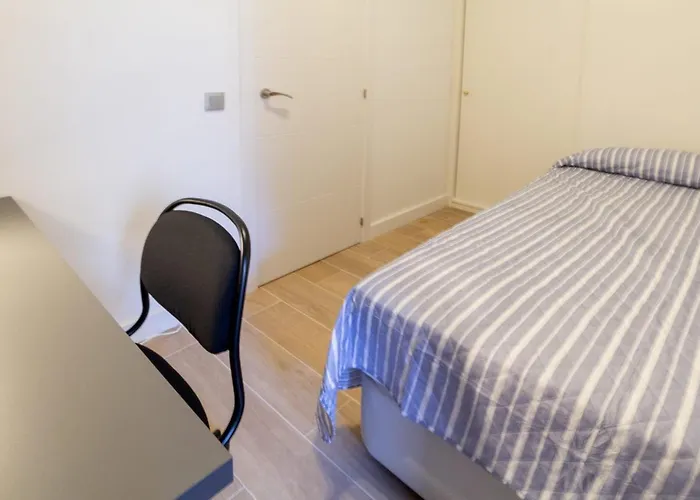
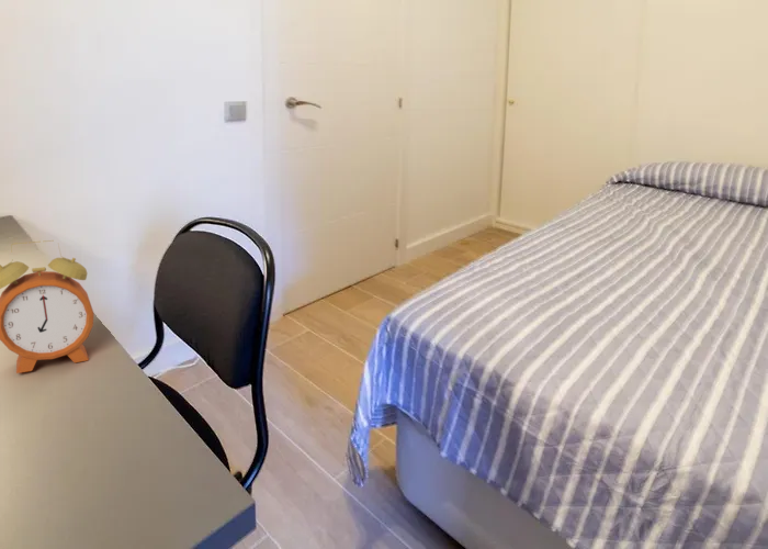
+ alarm clock (44, 303)
